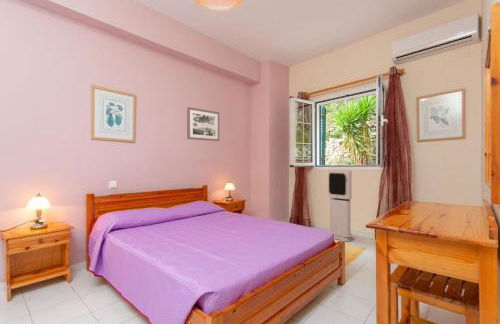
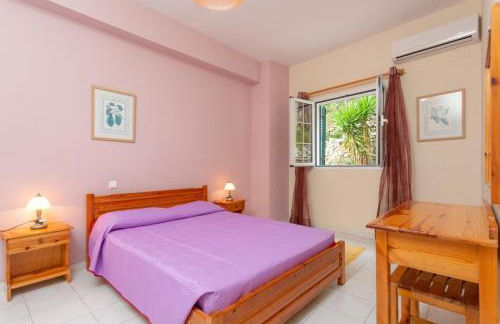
- air purifier (343, 203)
- wall art (204, 125)
